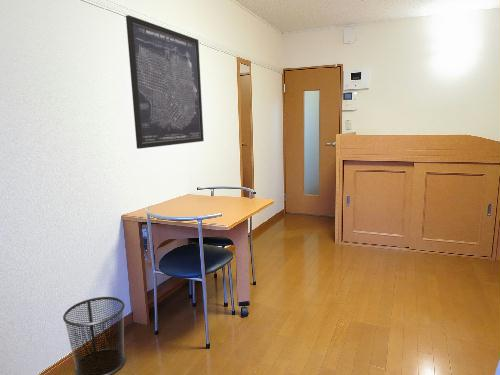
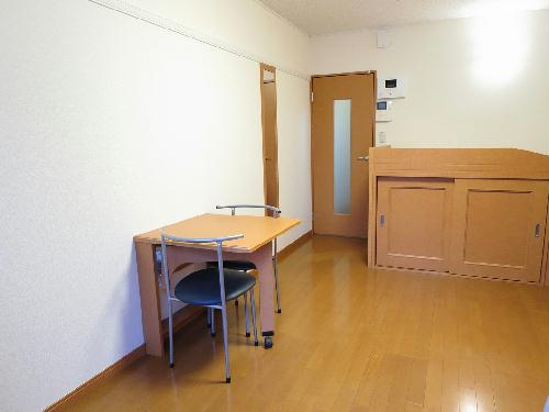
- wall art (170, 88)
- waste bin (97, 337)
